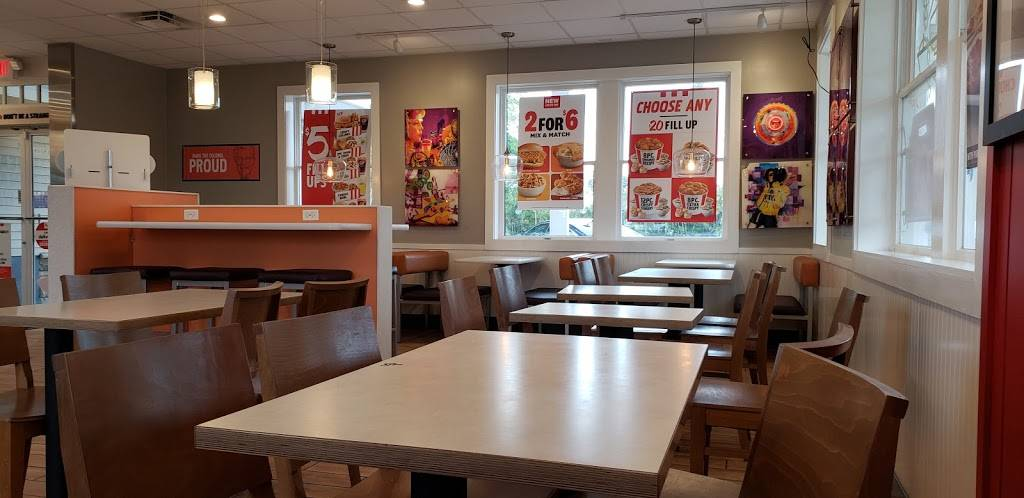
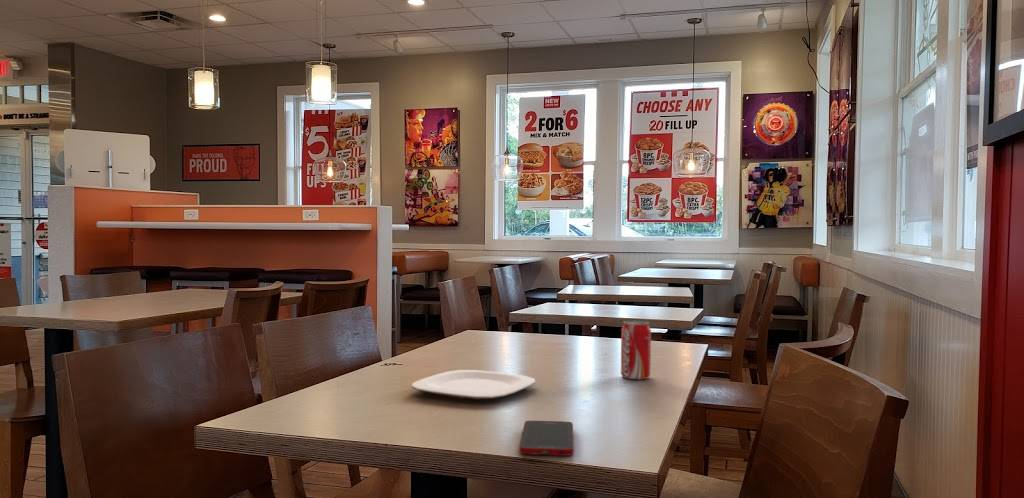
+ cell phone (547, 437)
+ plate (474, 385)
+ soda can (635, 349)
